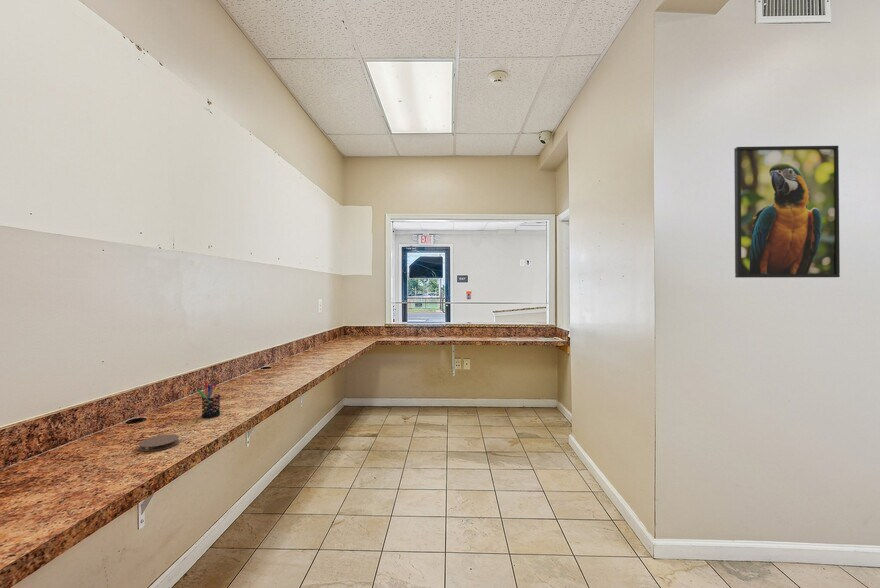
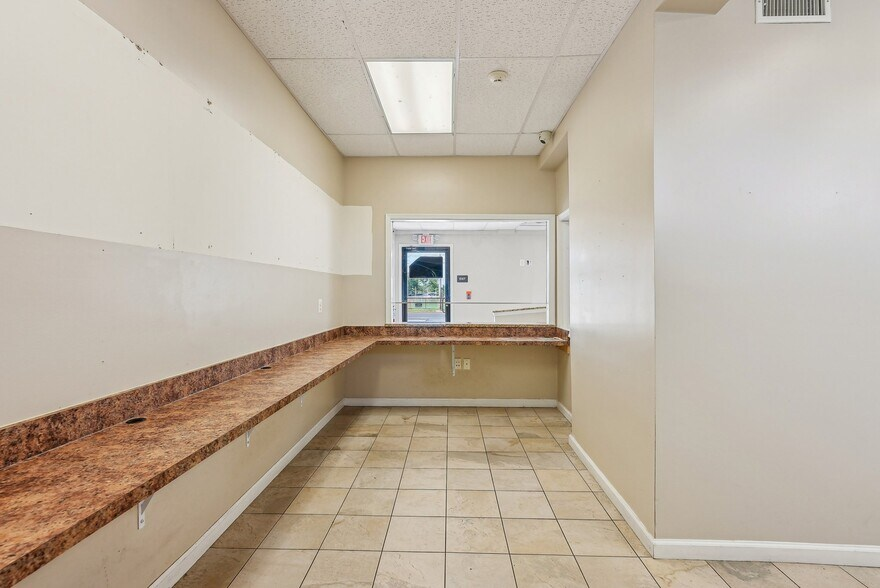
- coaster (159, 442)
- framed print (786, 212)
- pen holder (208, 399)
